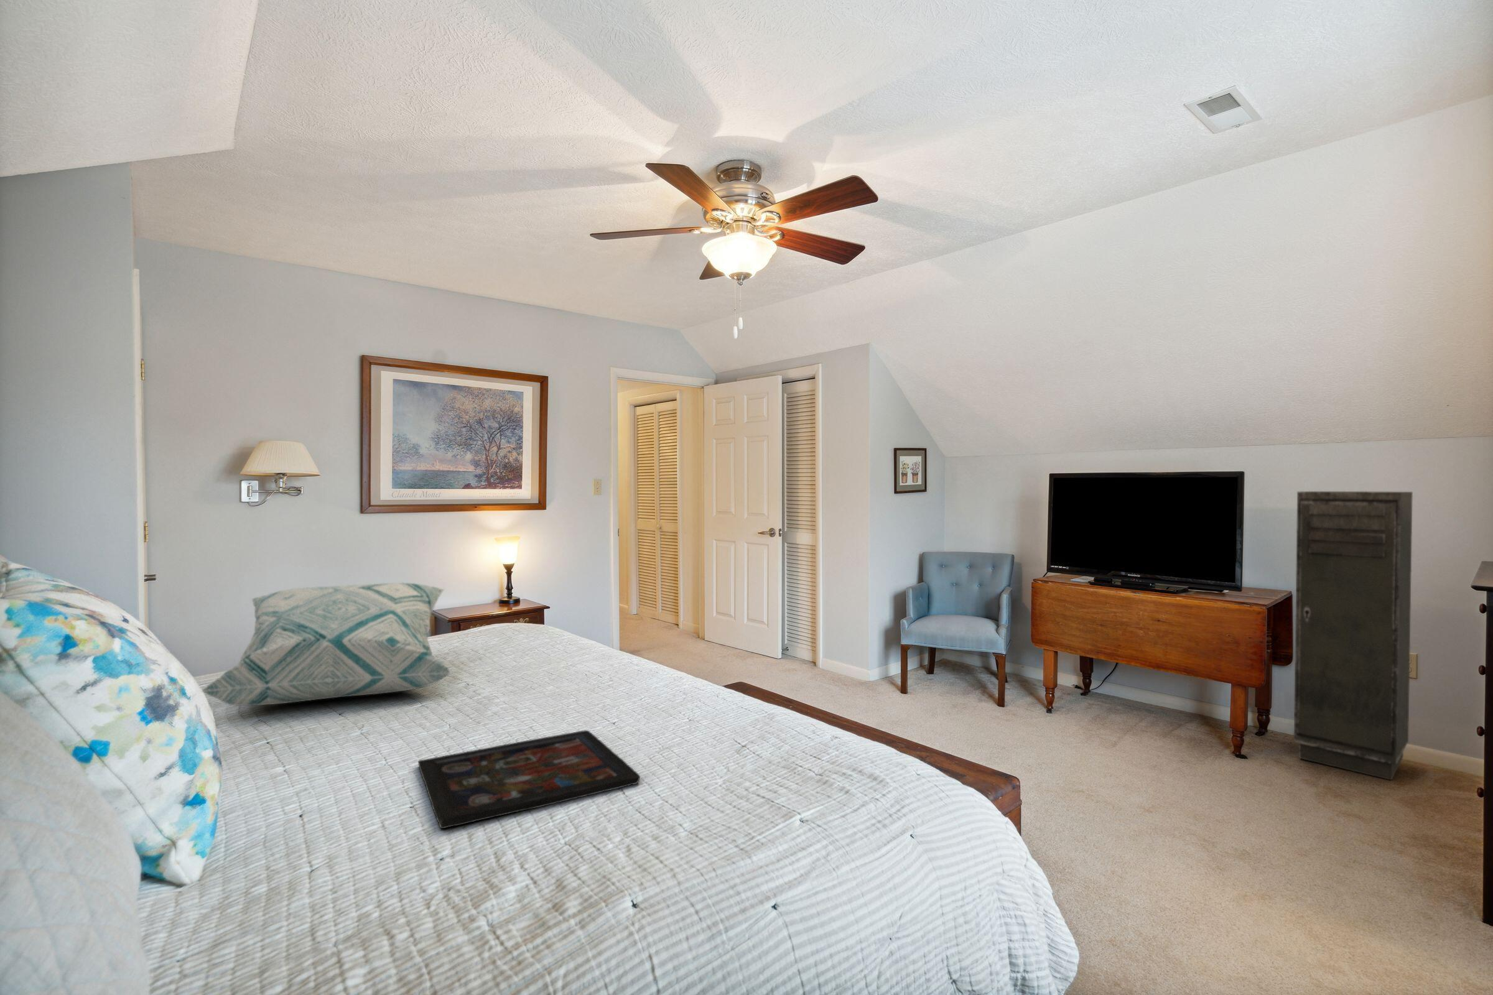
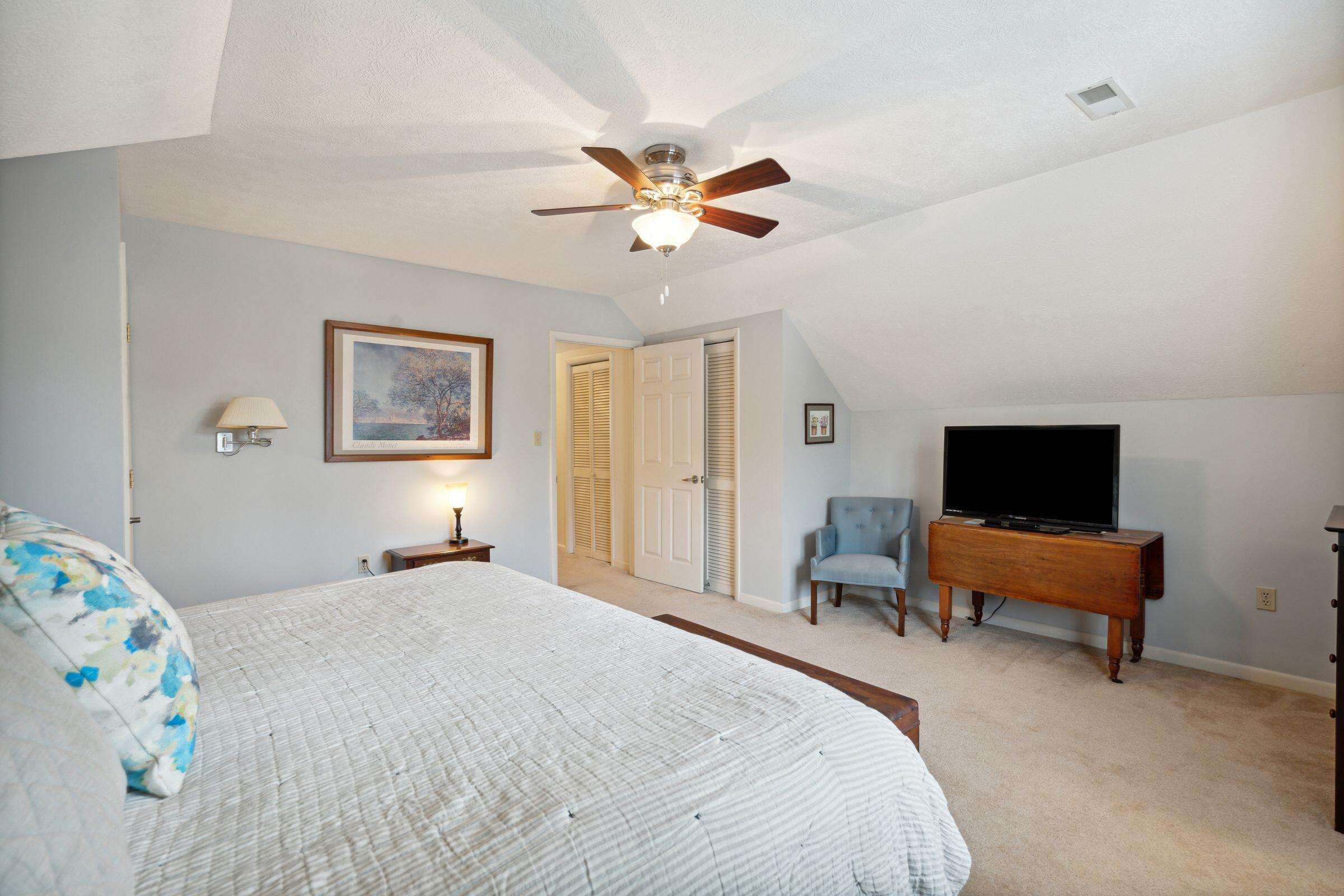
- decorative tray (525, 771)
- storage cabinet (1352, 625)
- decorative pillow (344, 637)
